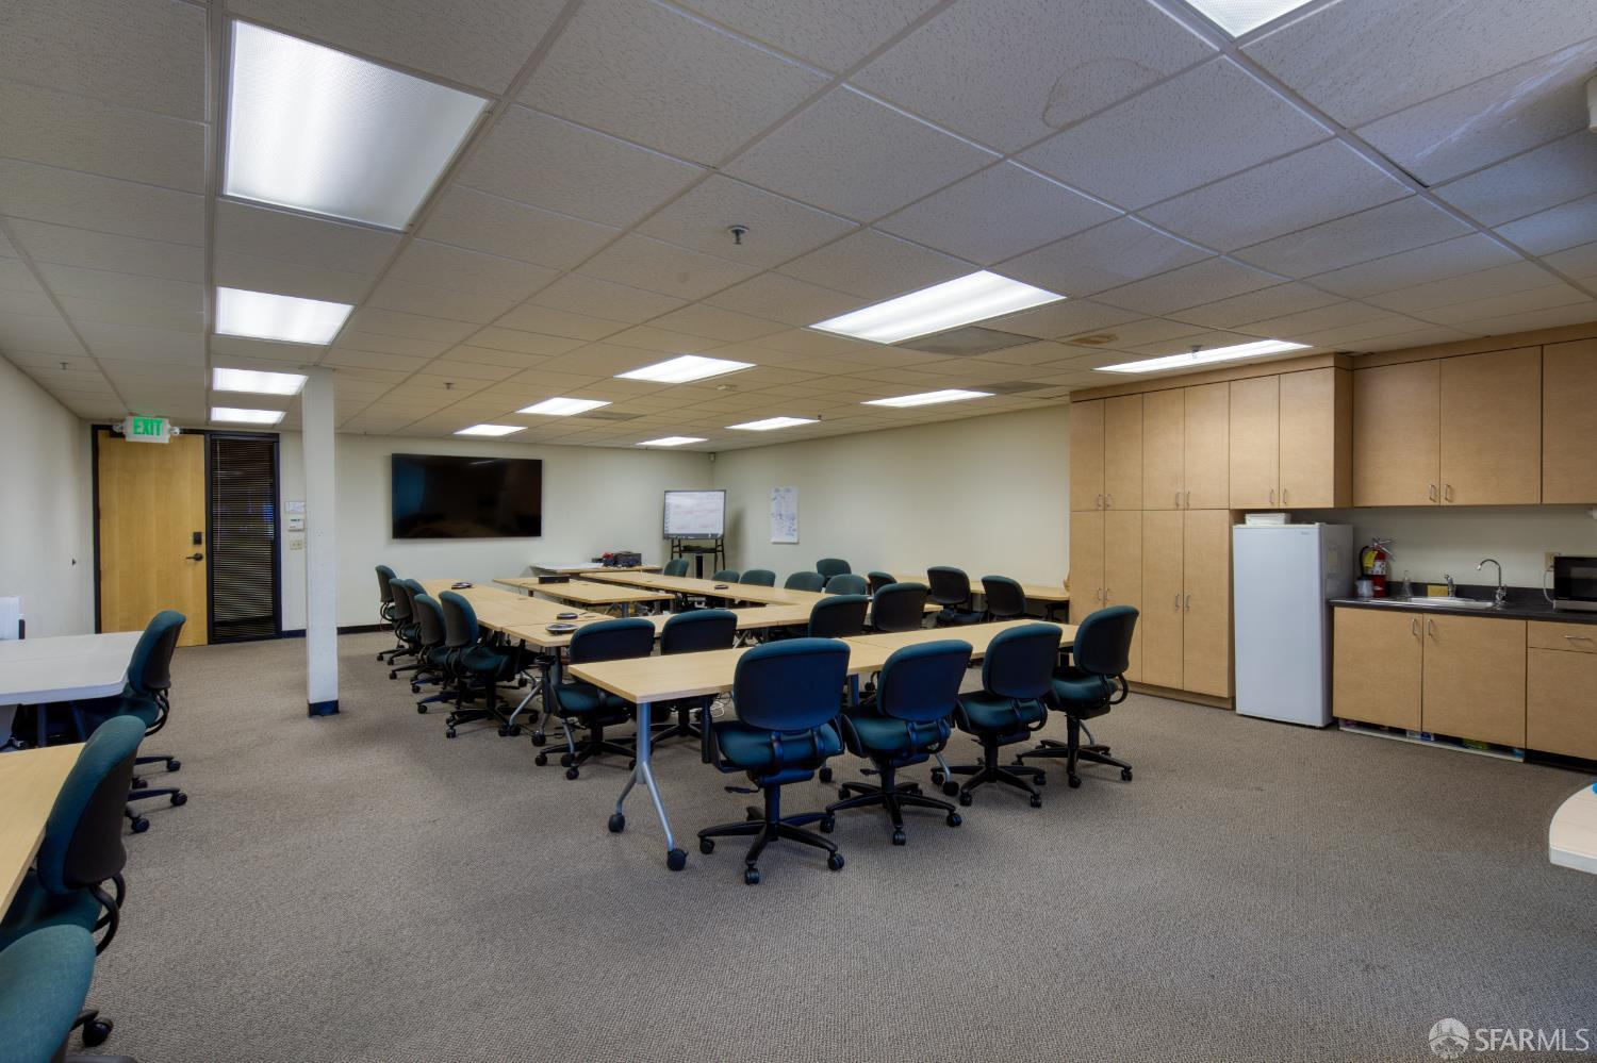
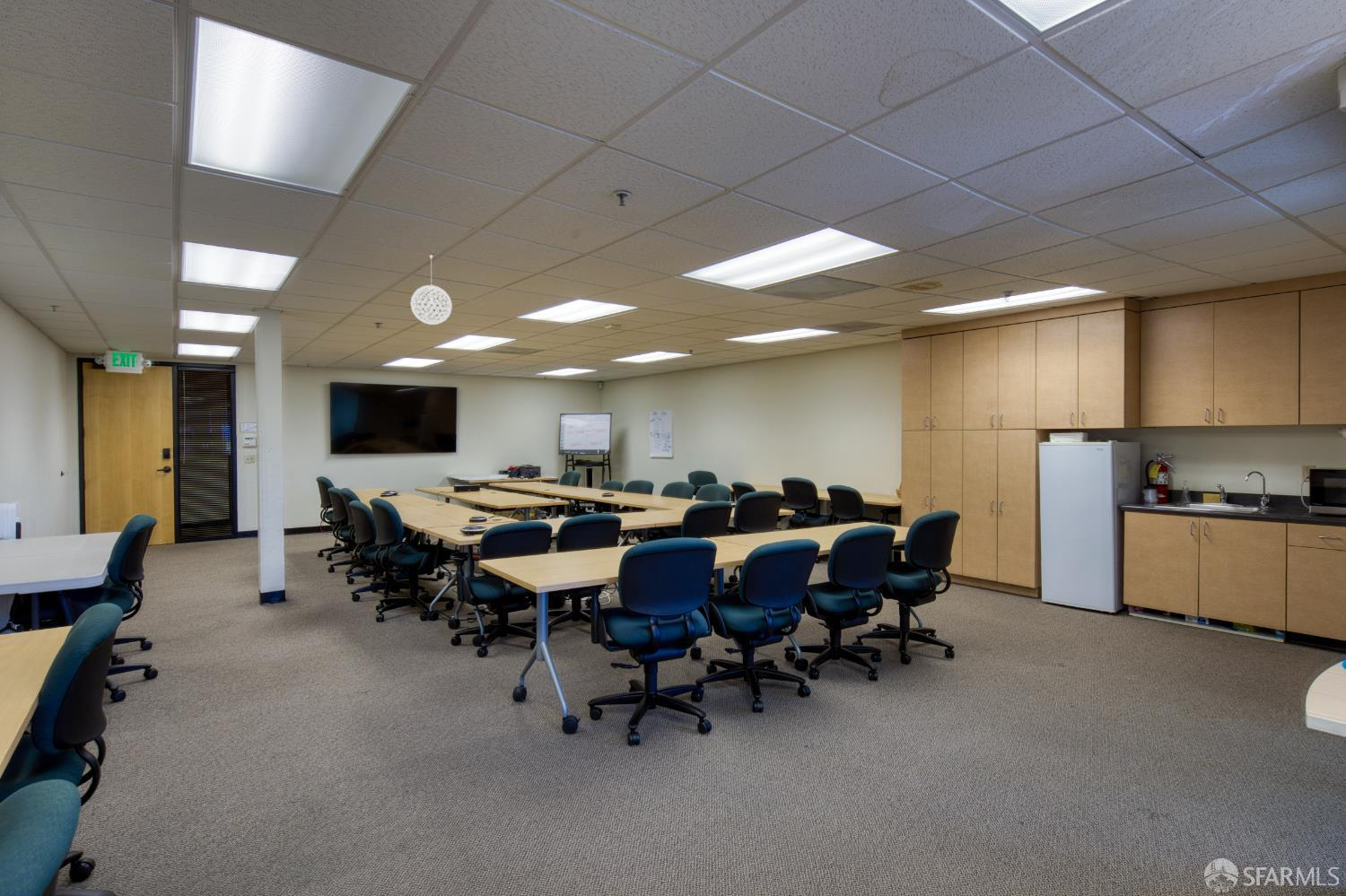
+ pendant light (431, 290)
